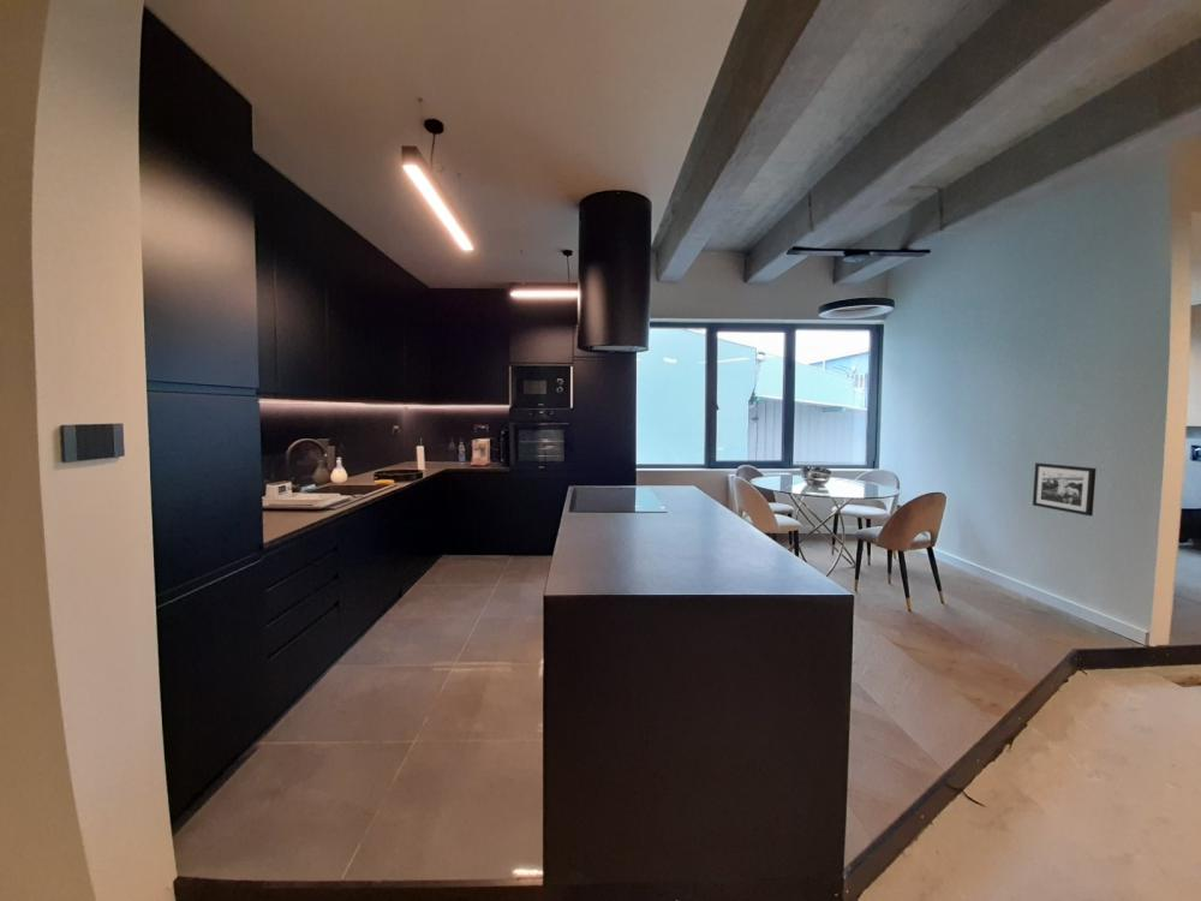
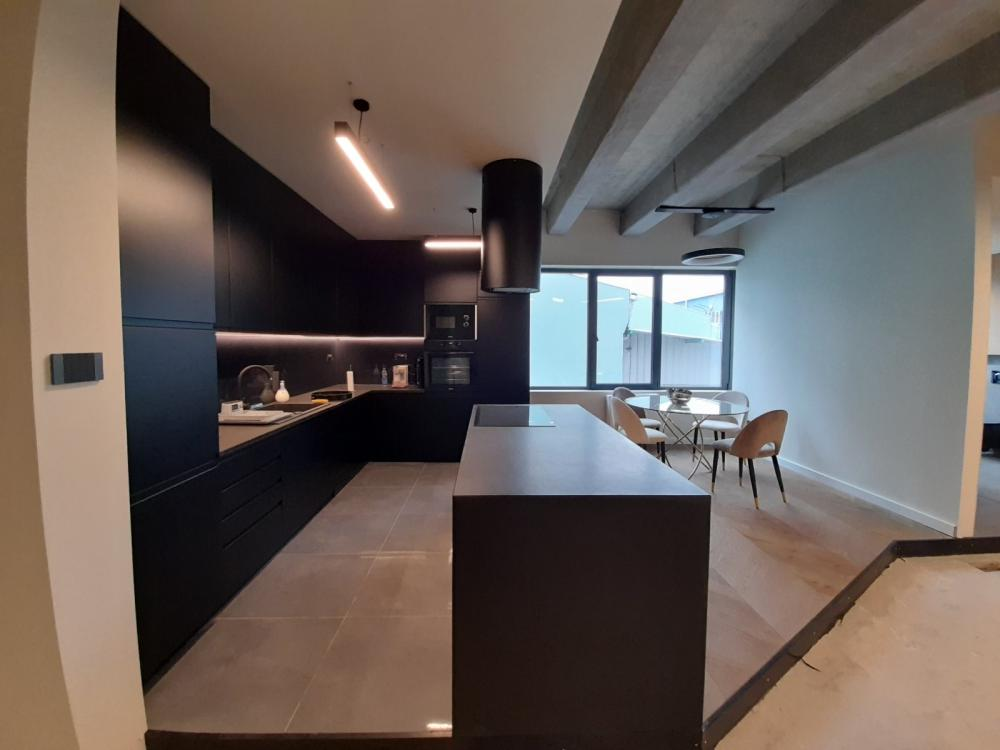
- picture frame (1062, 488)
